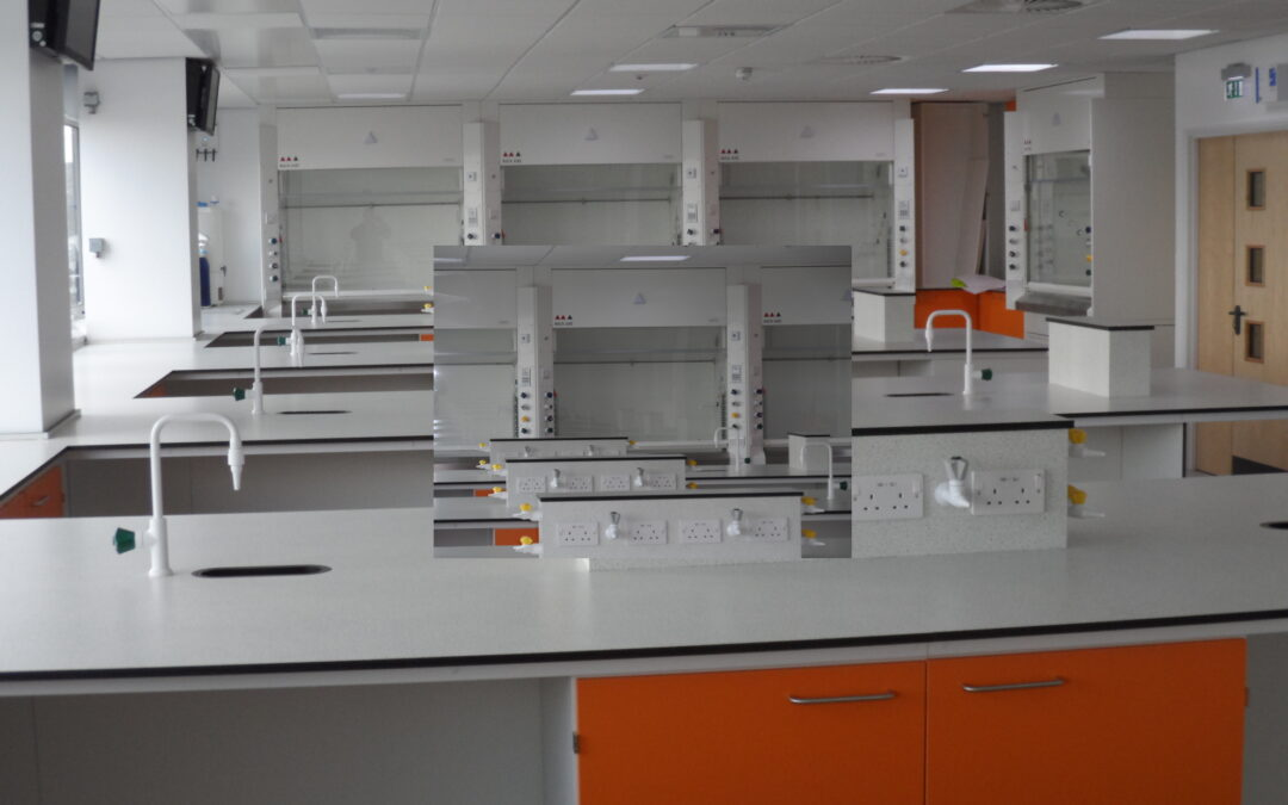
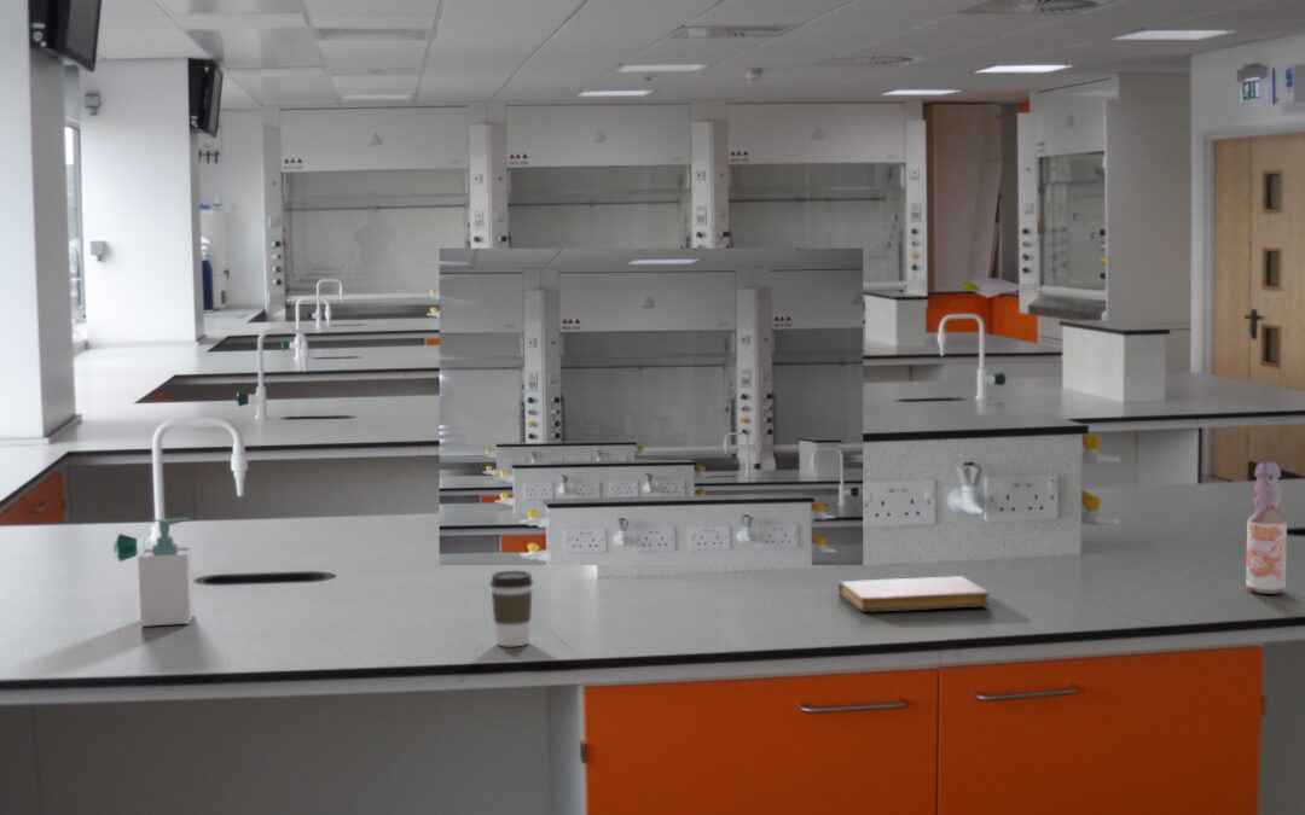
+ notebook (912, 593)
+ coffee cup (511, 609)
+ soap bottle (166, 569)
+ bottle (1266, 526)
